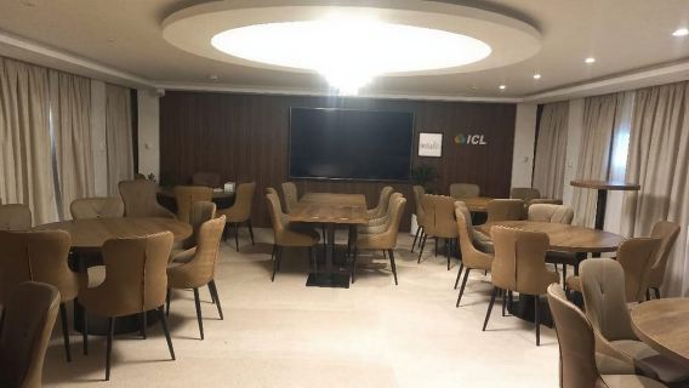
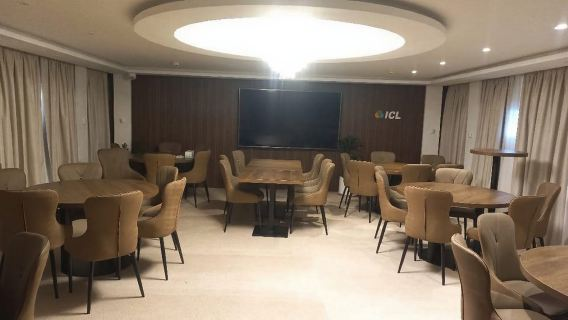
- wall art (429, 144)
